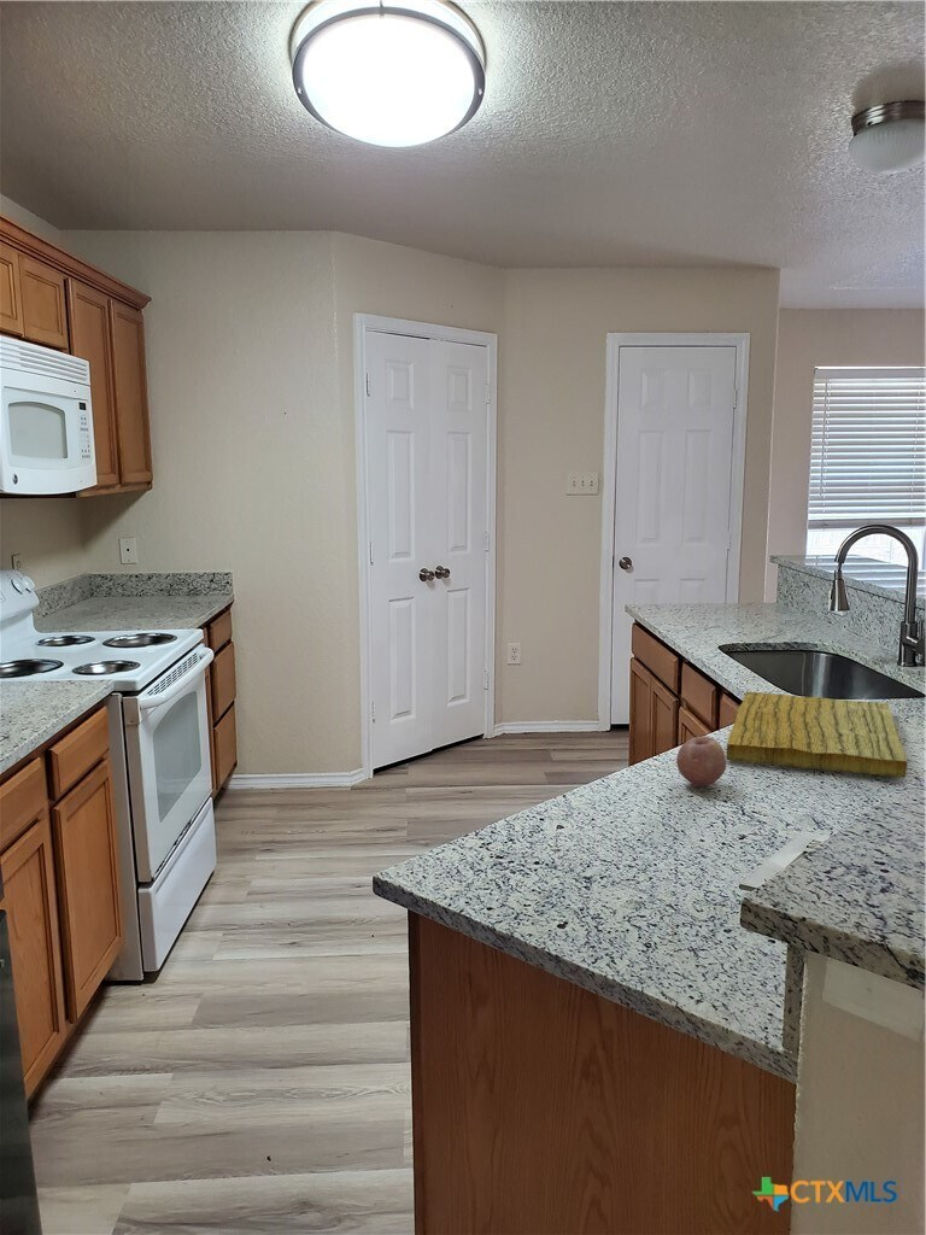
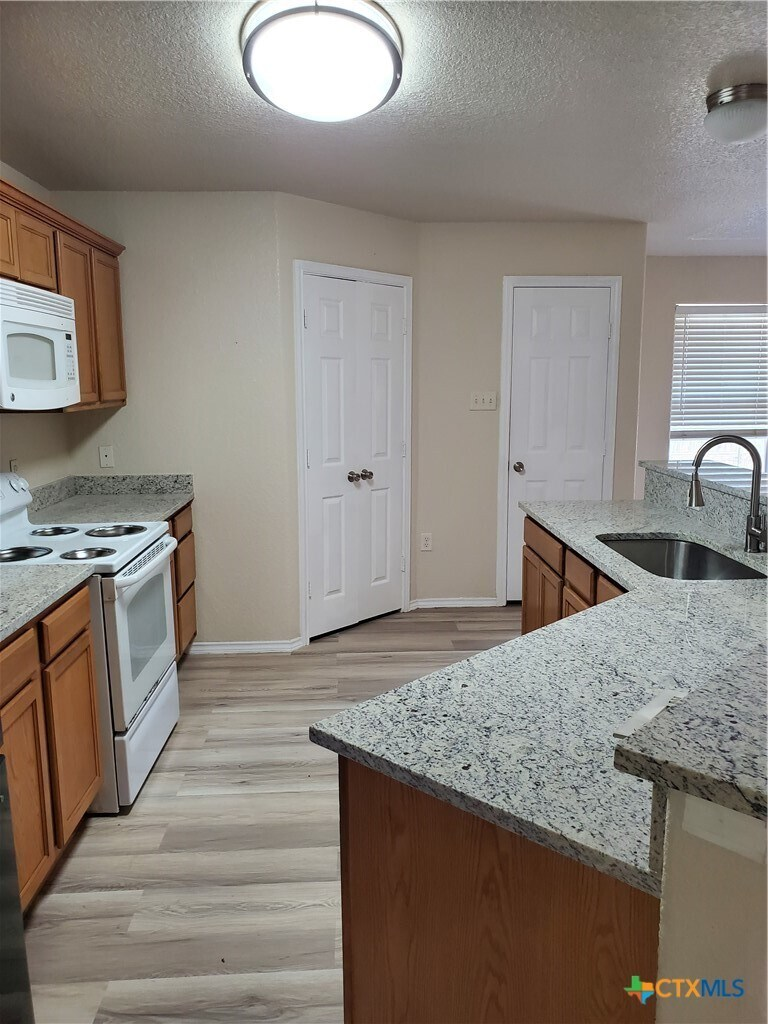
- fruit (702, 761)
- cutting board (814, 725)
